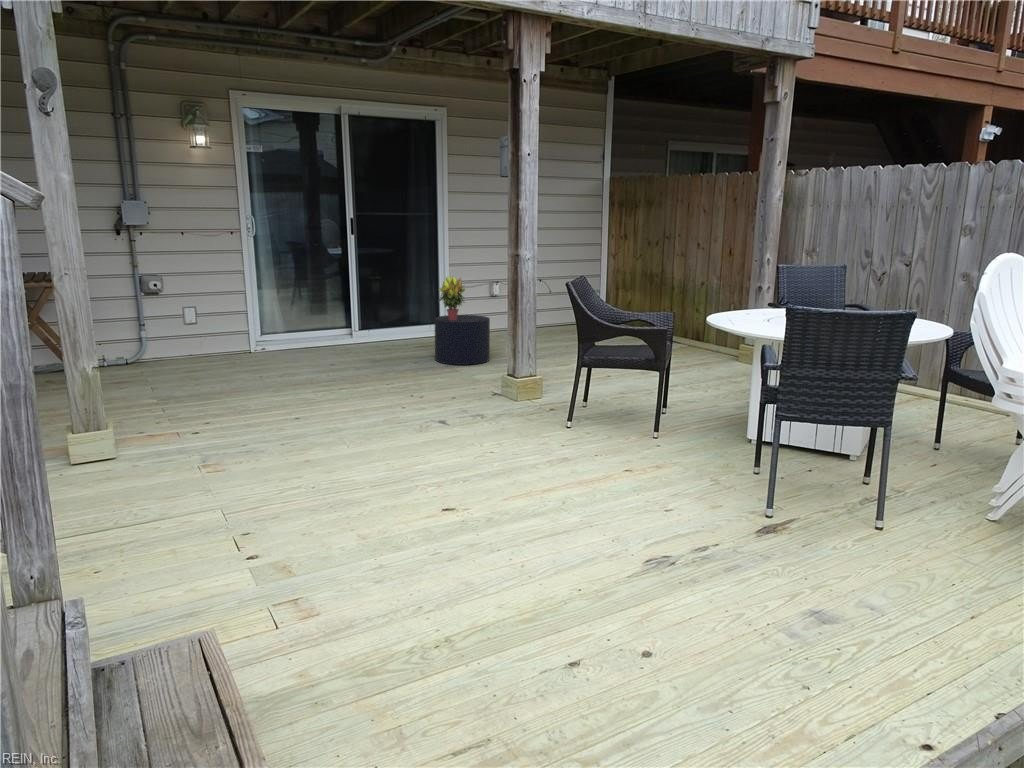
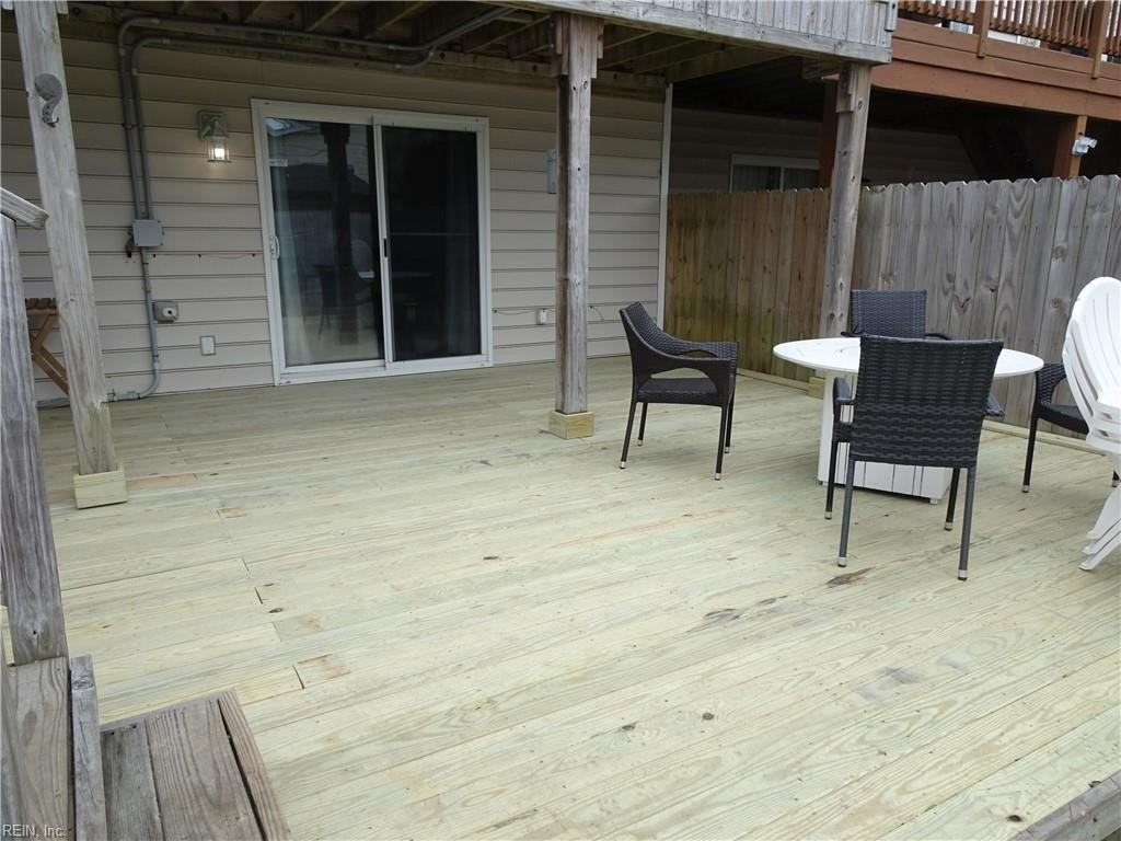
- potted plant (451, 297)
- stool (462, 338)
